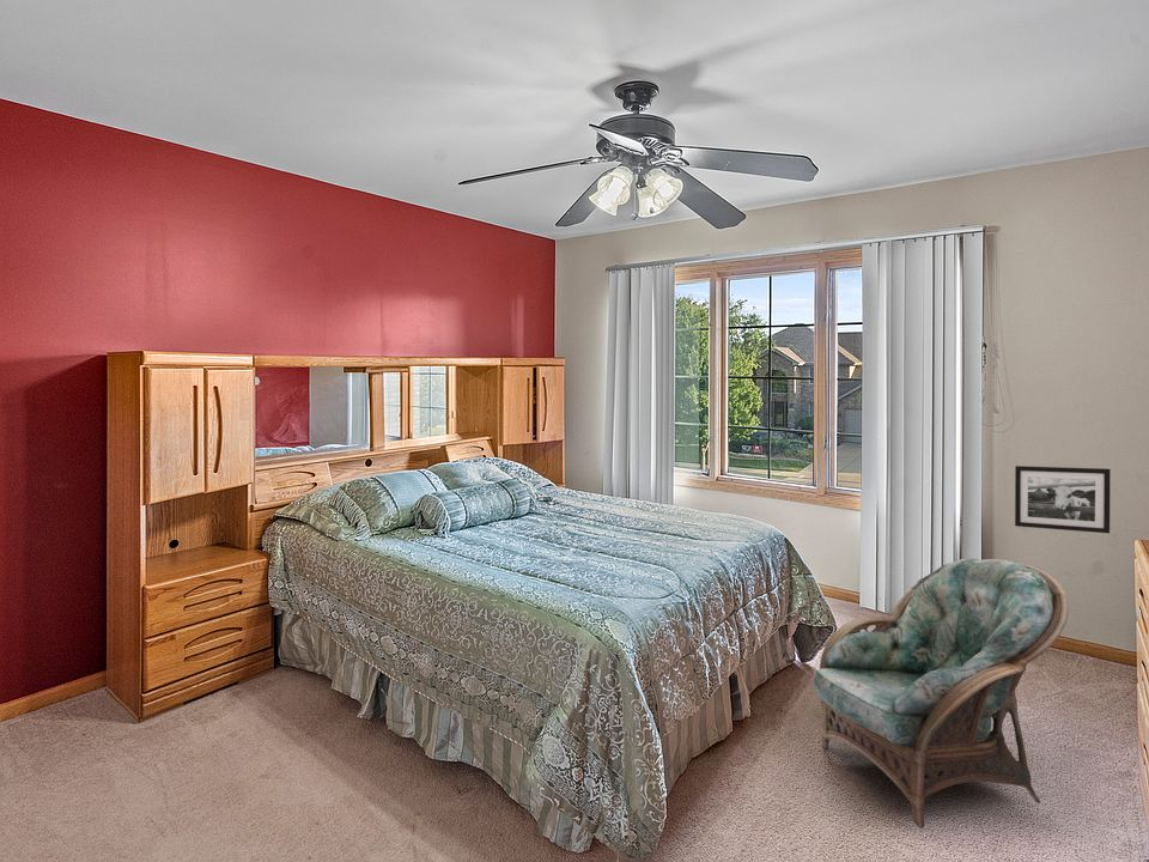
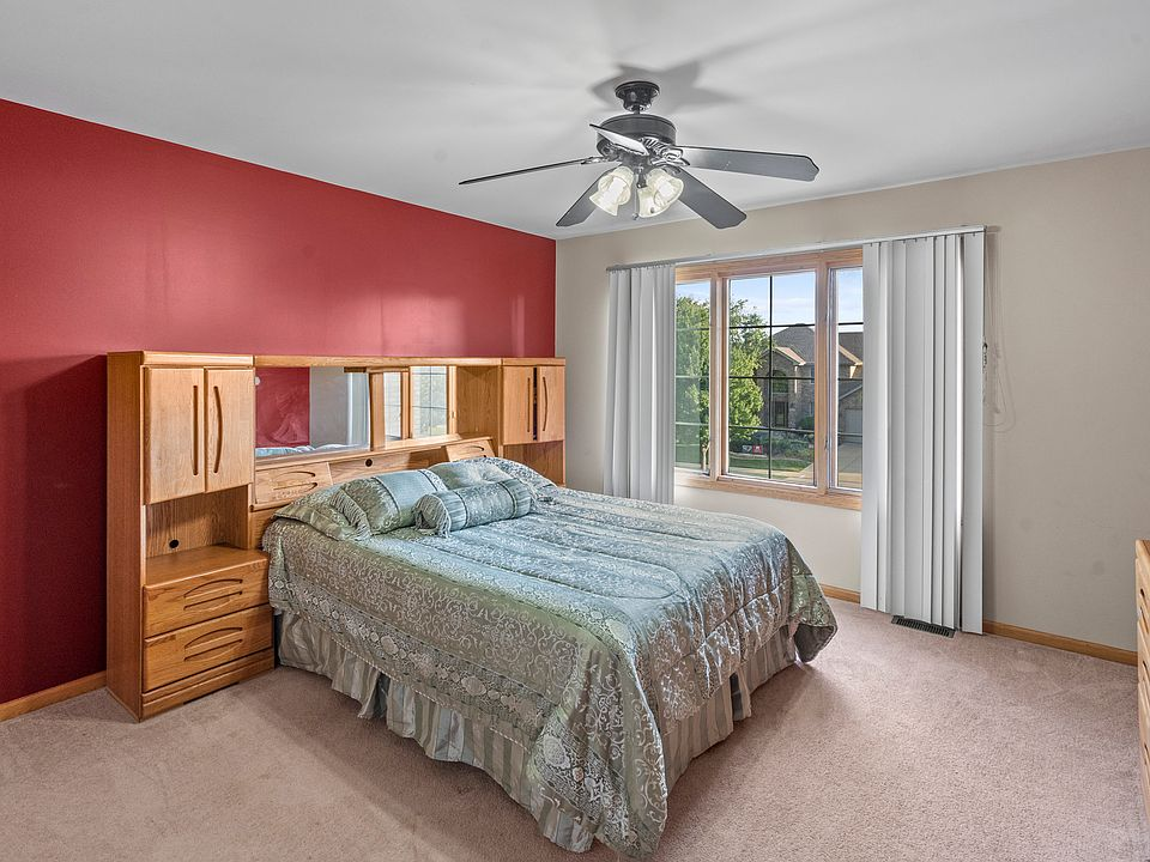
- picture frame (1060, 498)
- armchair (934, 668)
